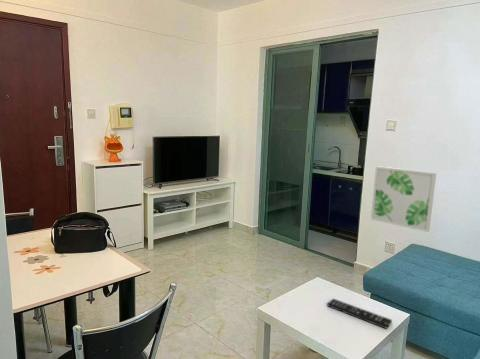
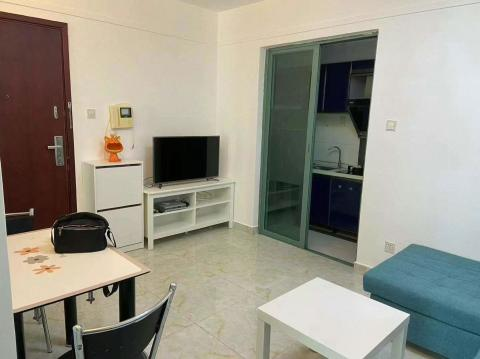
- wall art (401, 197)
- remote control (358, 312)
